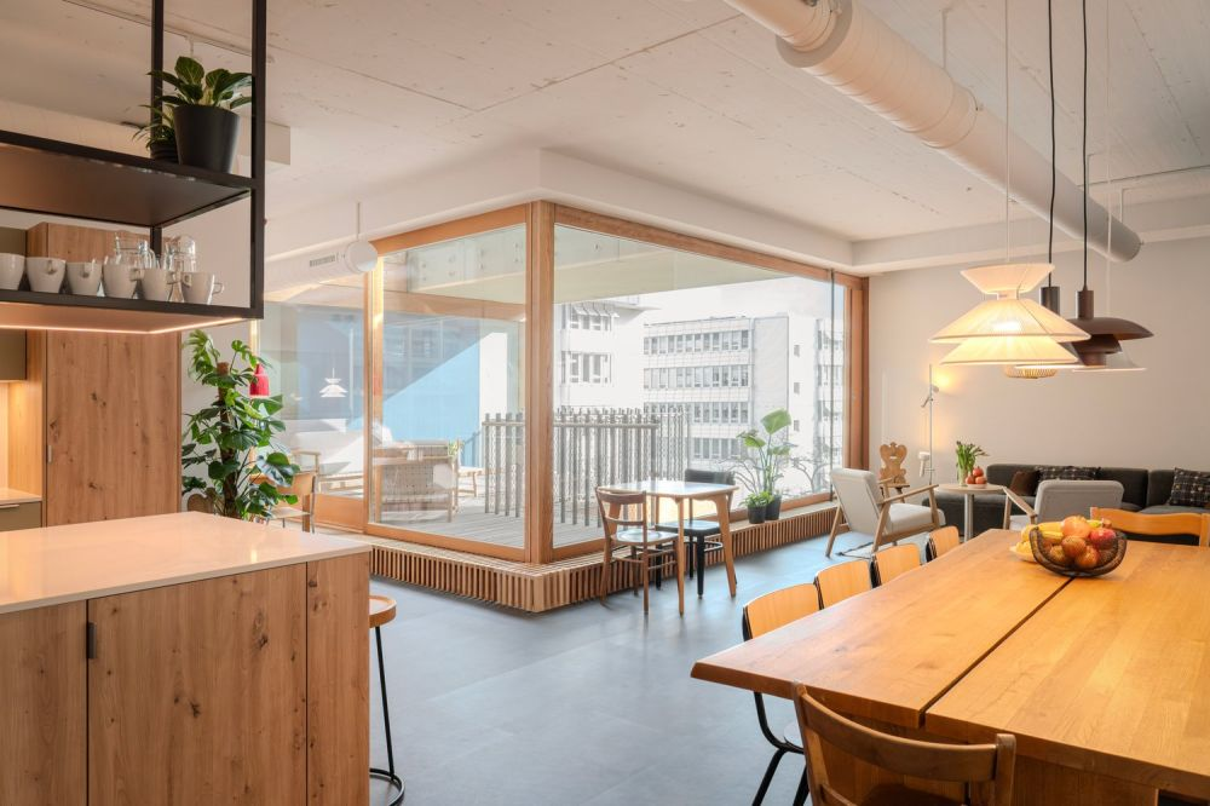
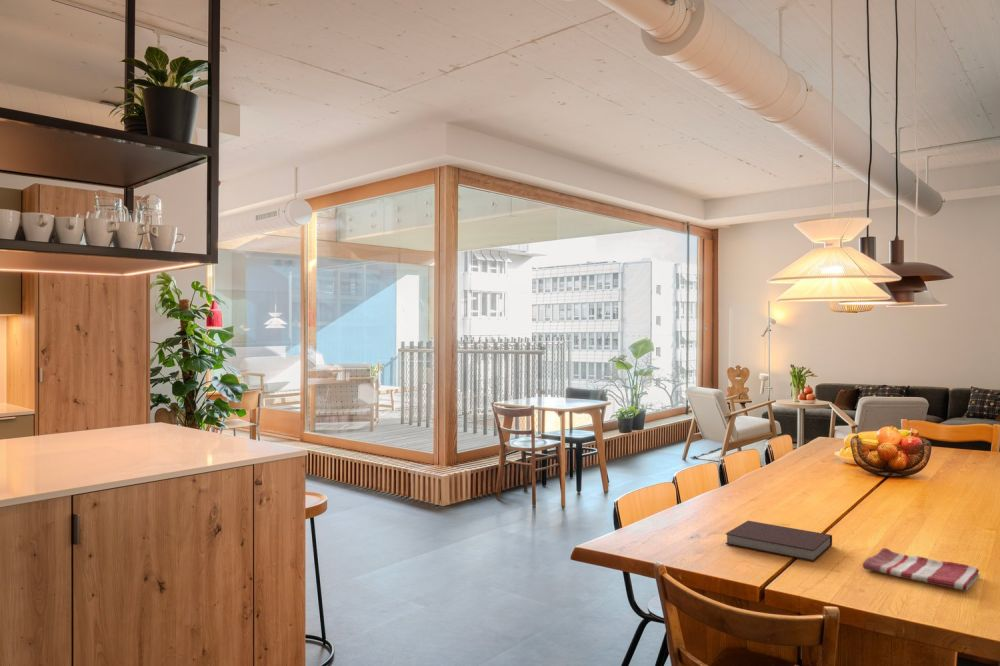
+ dish towel (920, 568)
+ notebook (778, 539)
